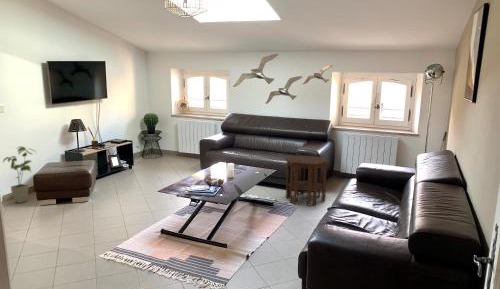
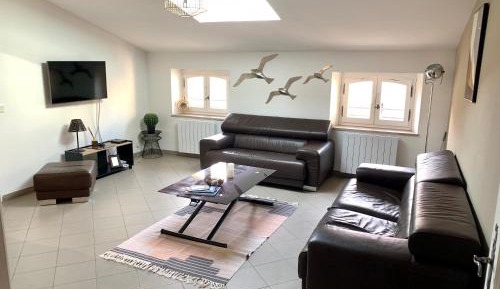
- house plant (22, 173)
- side table (305, 180)
